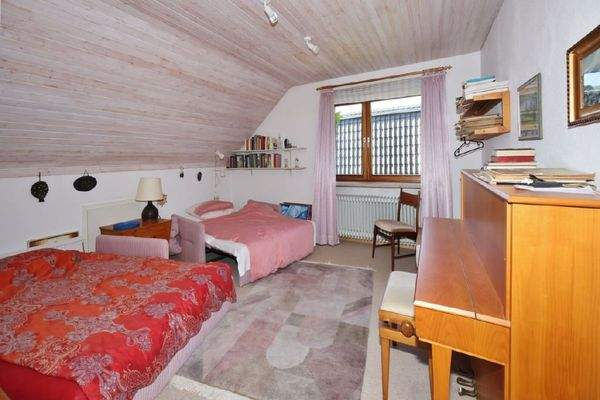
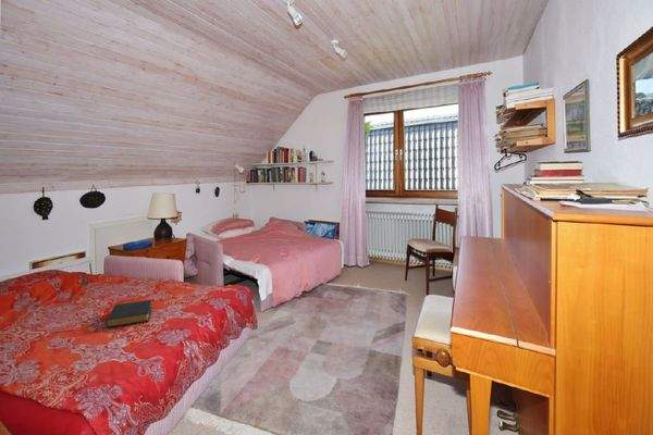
+ hardback book (131, 312)
